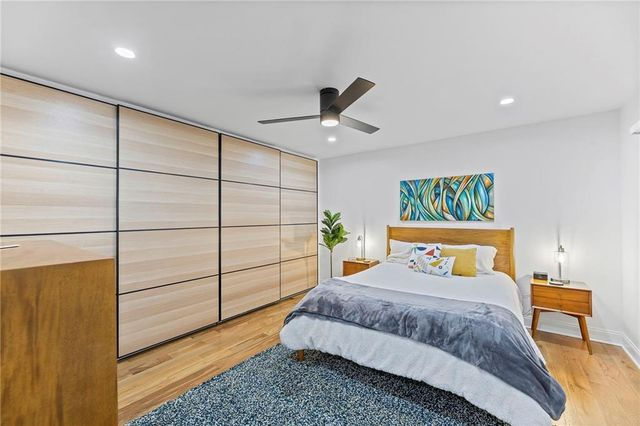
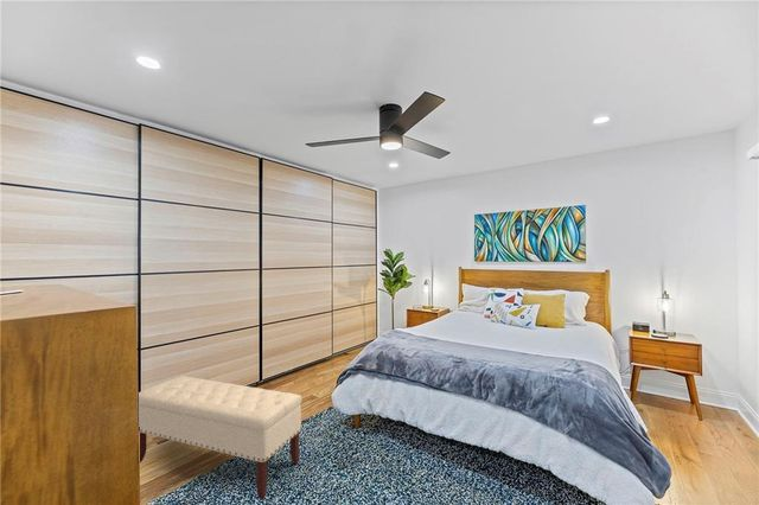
+ bench (217, 427)
